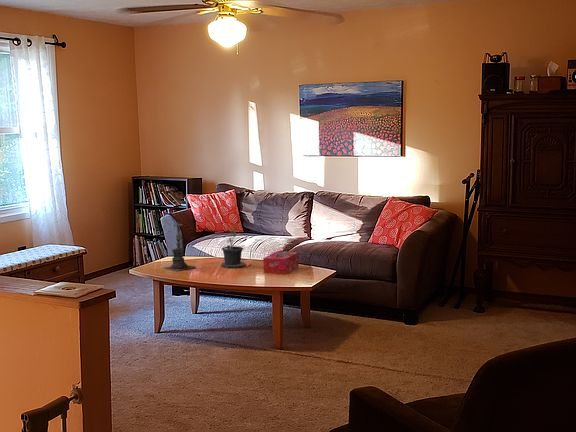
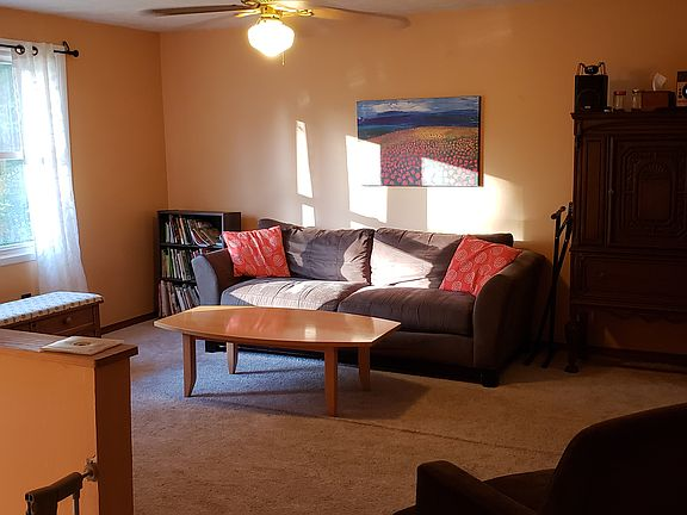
- tissue box (281, 262)
- candle holder (178, 242)
- potted plant (232, 245)
